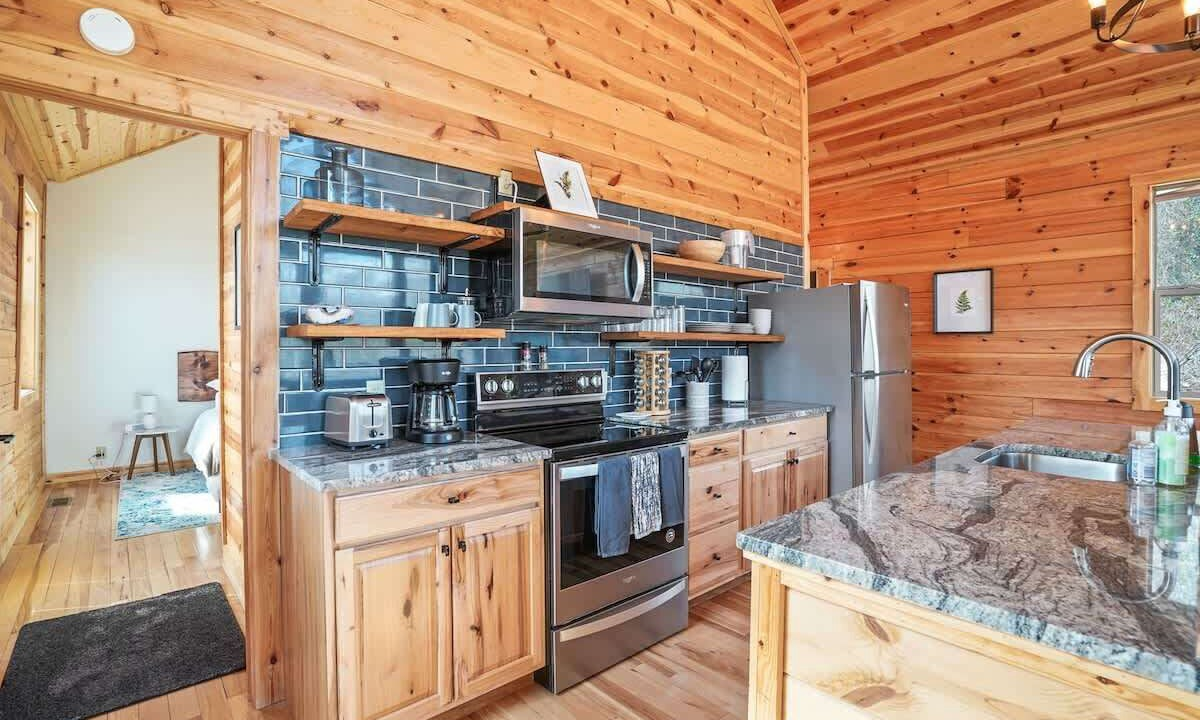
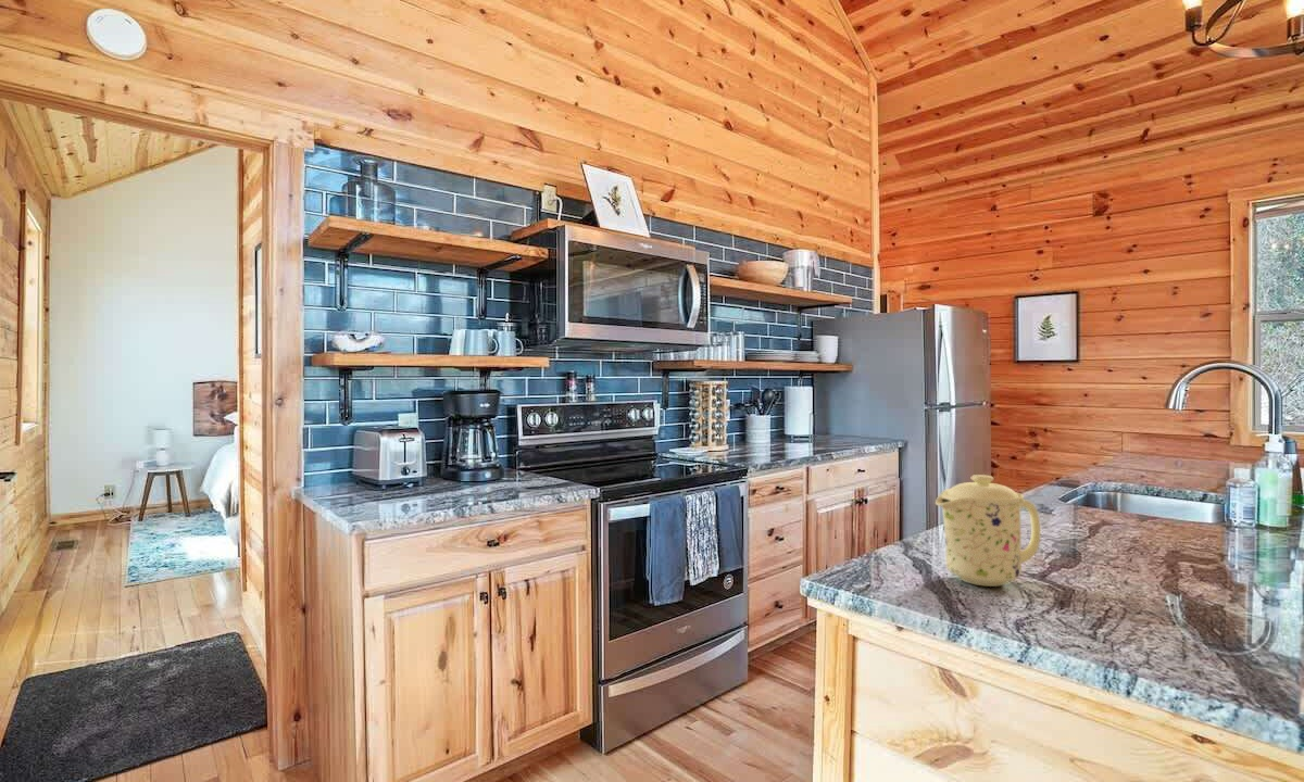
+ mug (988, 528)
